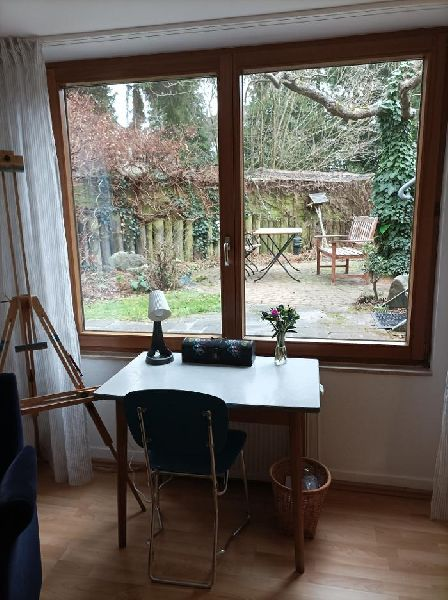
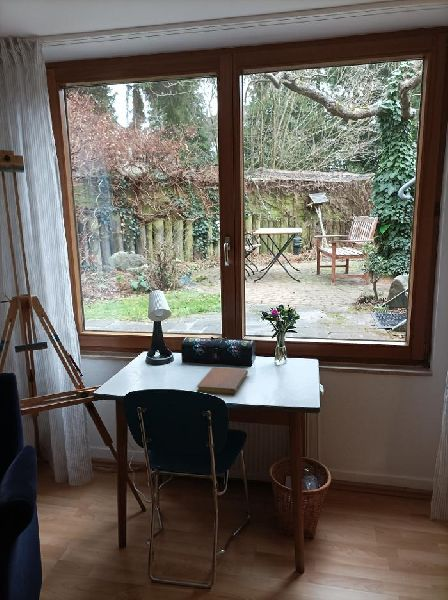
+ notebook (223, 379)
